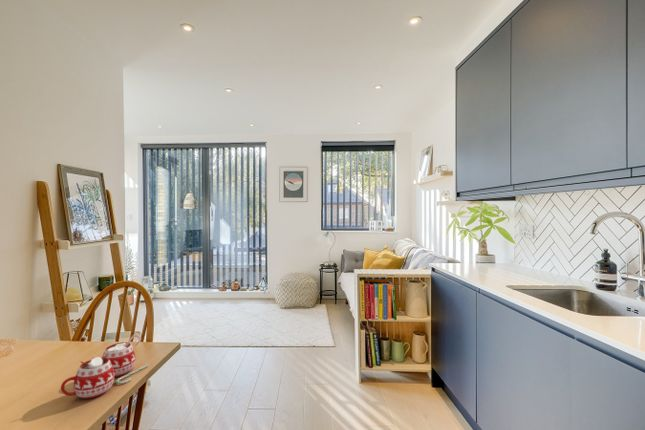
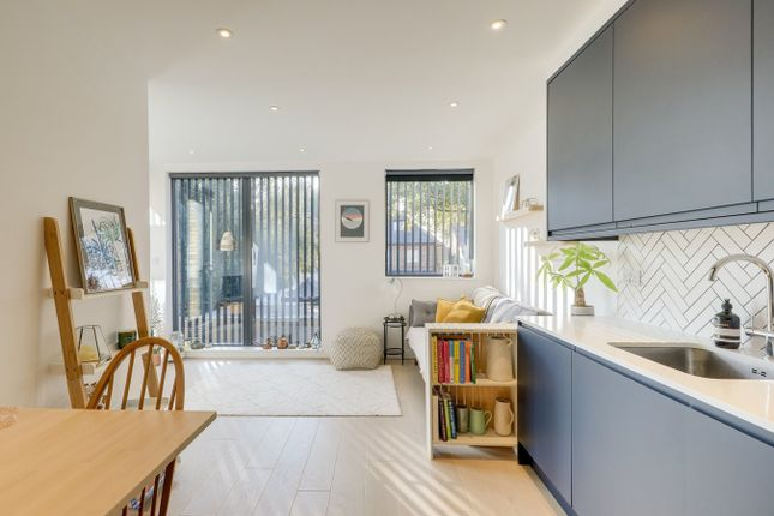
- mug (105, 362)
